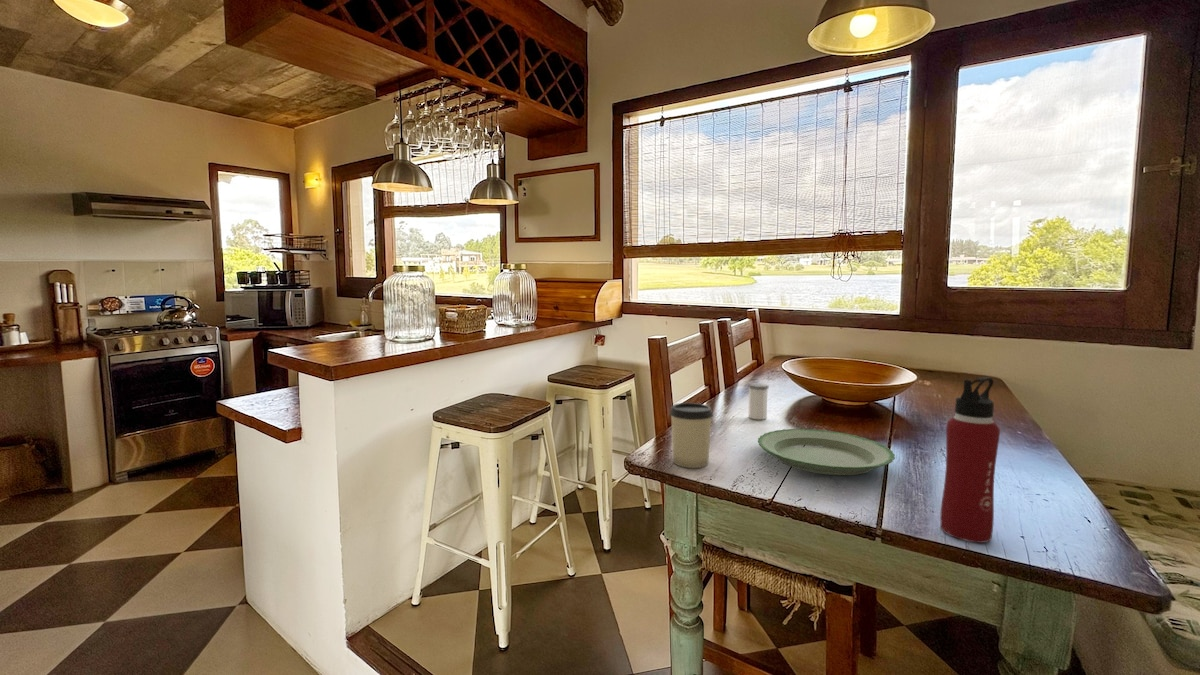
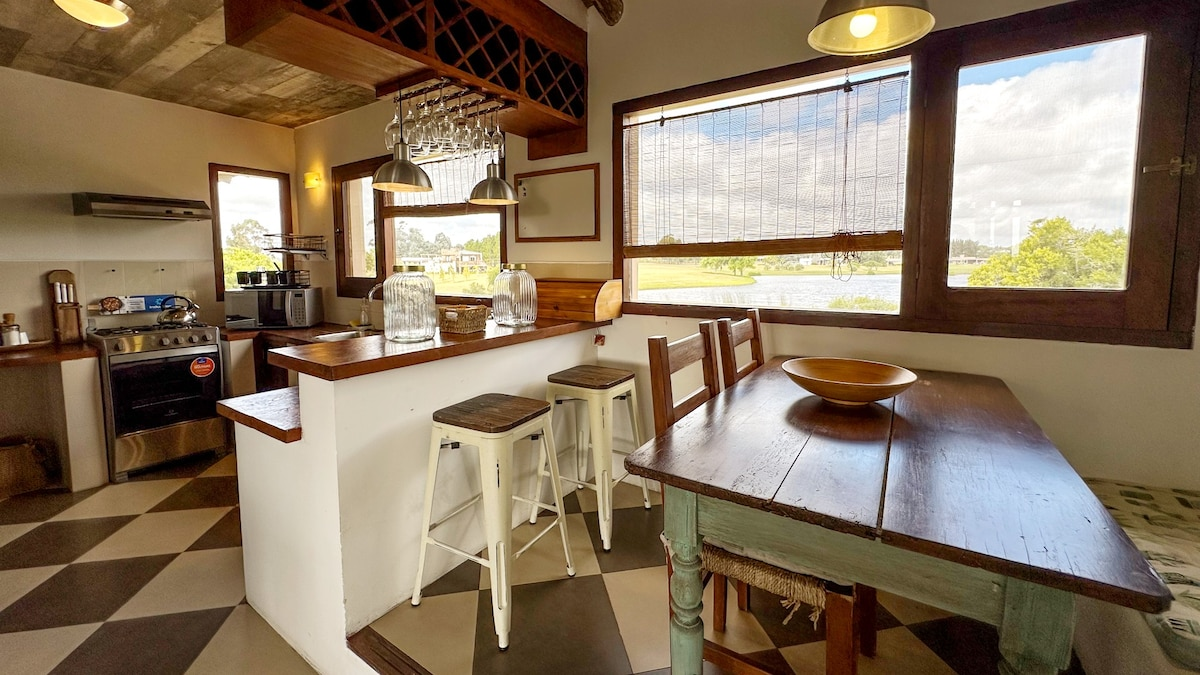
- plate (822, 452)
- salt shaker (757, 401)
- cup (690, 434)
- water bottle (970, 456)
